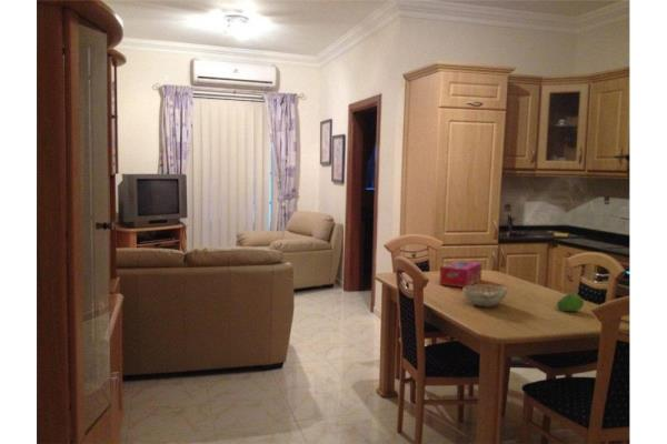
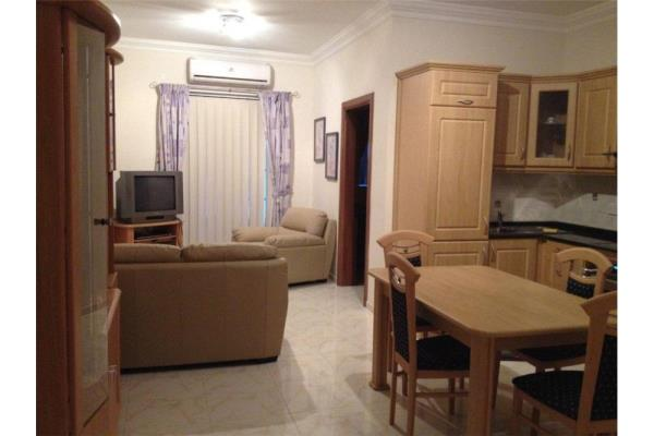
- fruit (569, 302)
- decorative bowl (484, 295)
- tissue box (460, 273)
